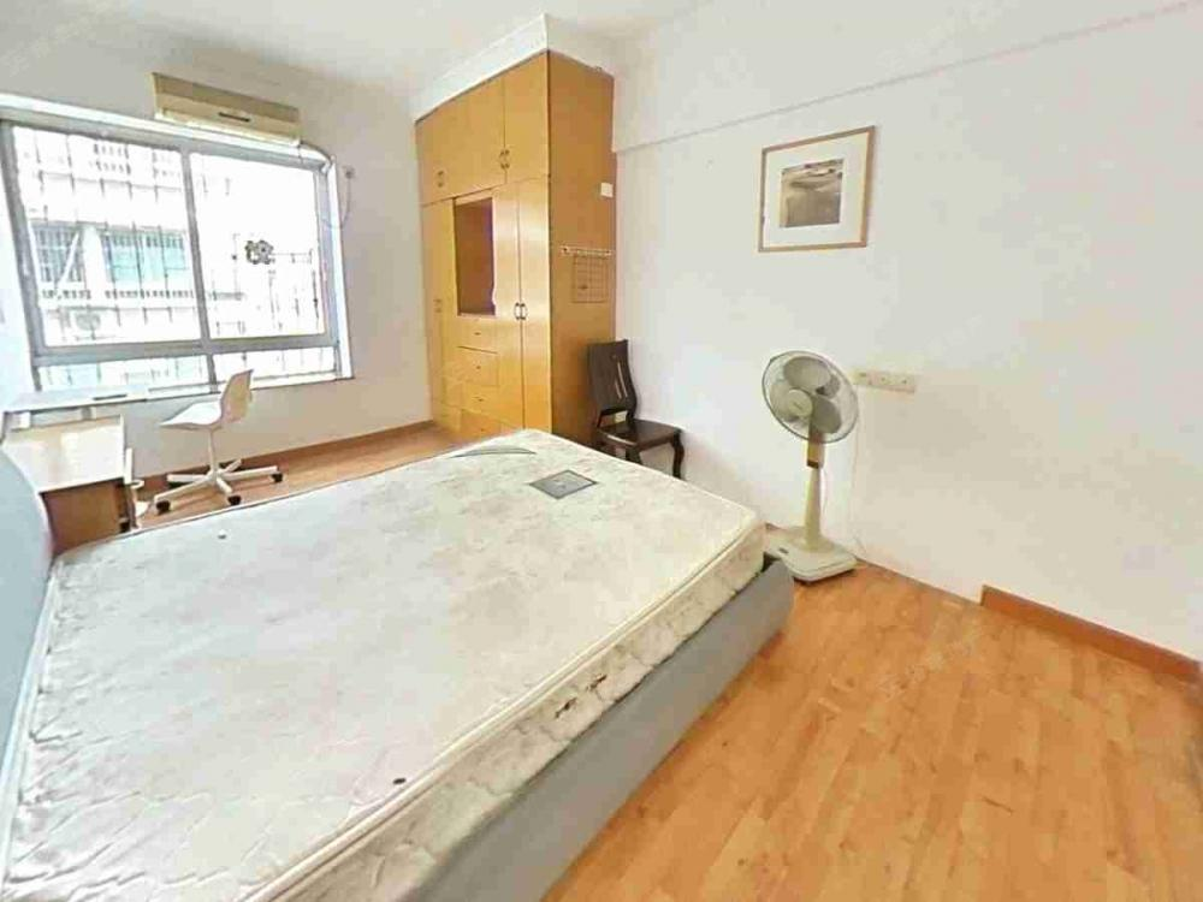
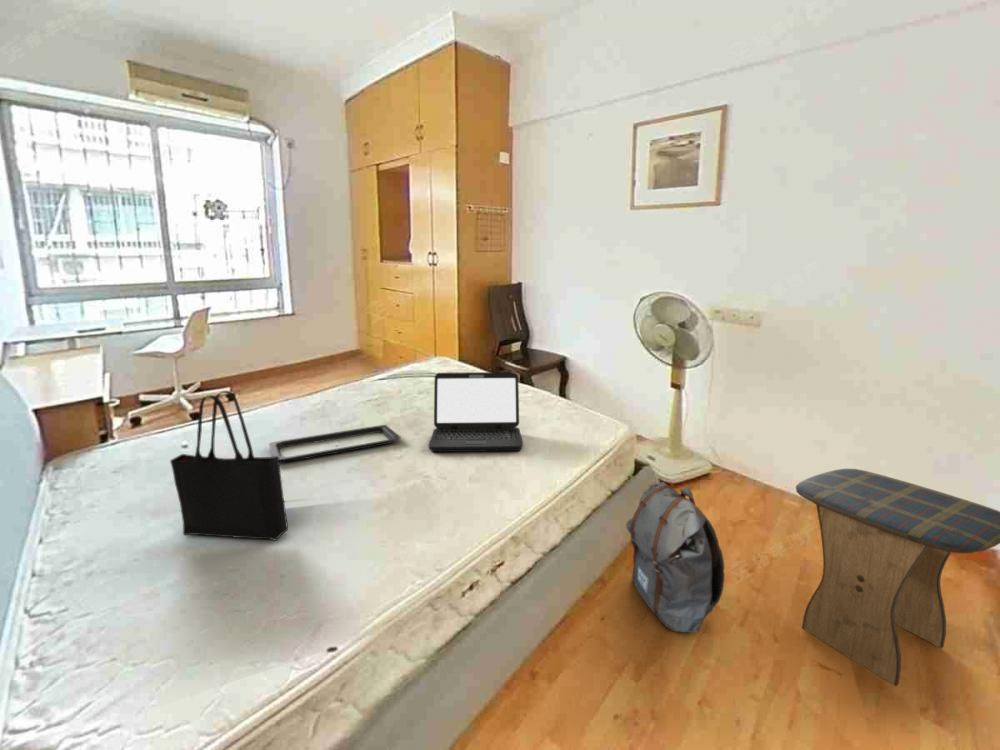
+ laptop (476, 409)
+ tote bag (226, 466)
+ backpack (673, 545)
+ stool (885, 570)
+ serving tray (336, 445)
